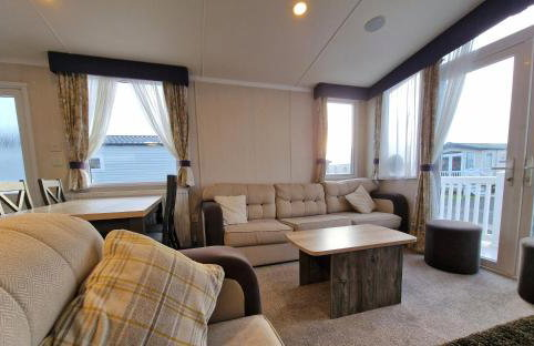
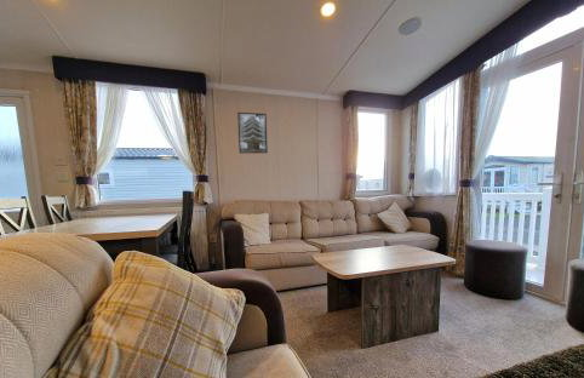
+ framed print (252, 133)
